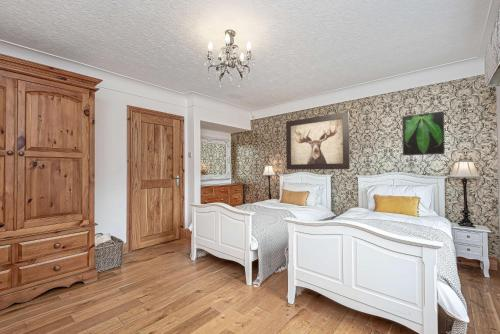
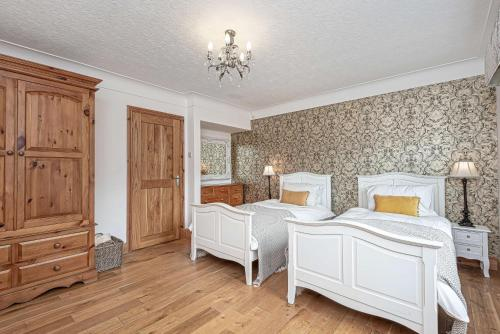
- wall art (315, 143)
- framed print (422, 134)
